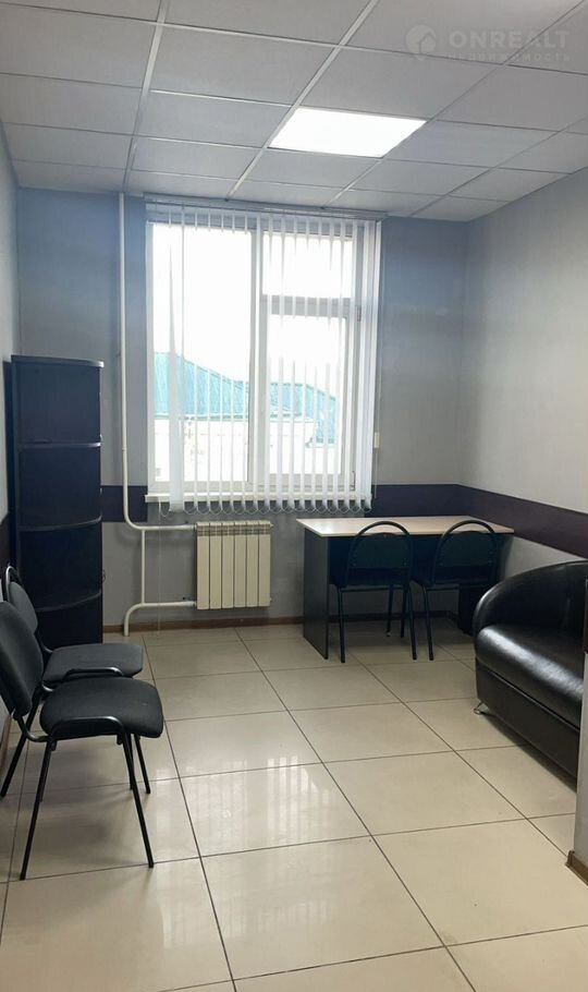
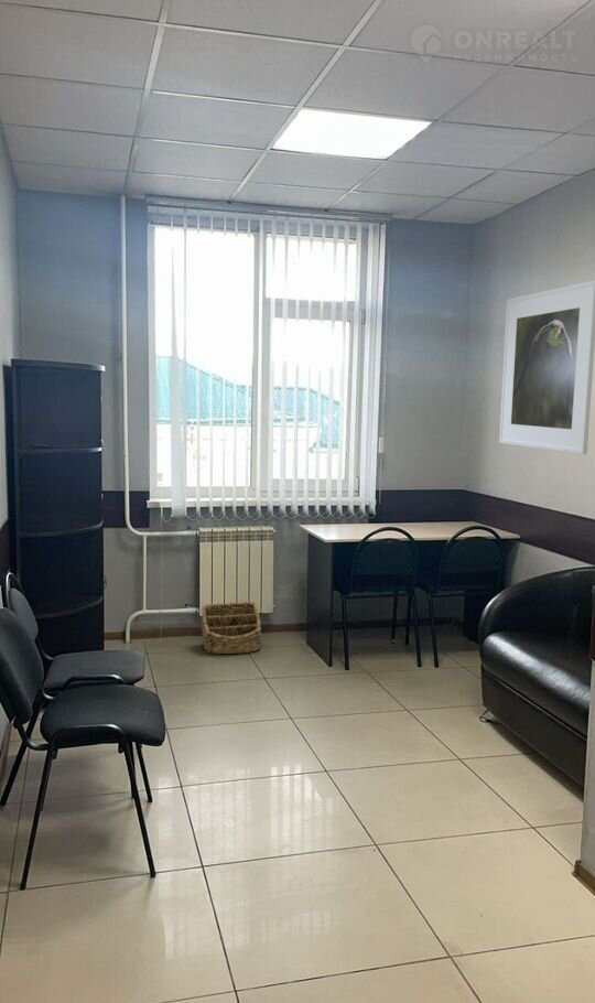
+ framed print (543, 370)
+ basket (231, 627)
